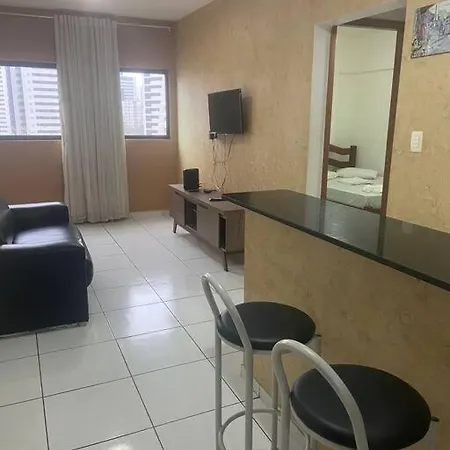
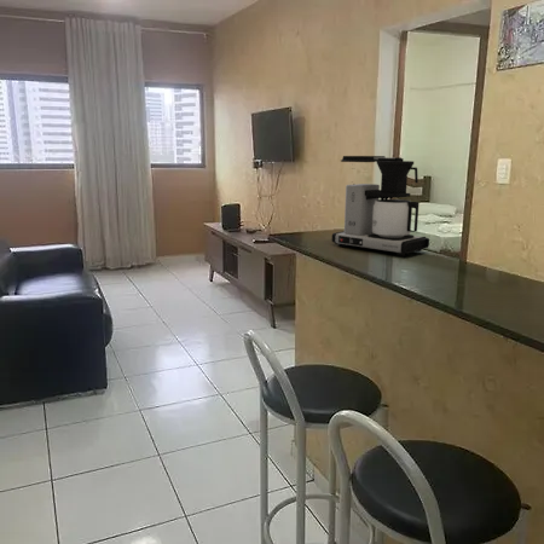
+ coffee maker (381, 203)
